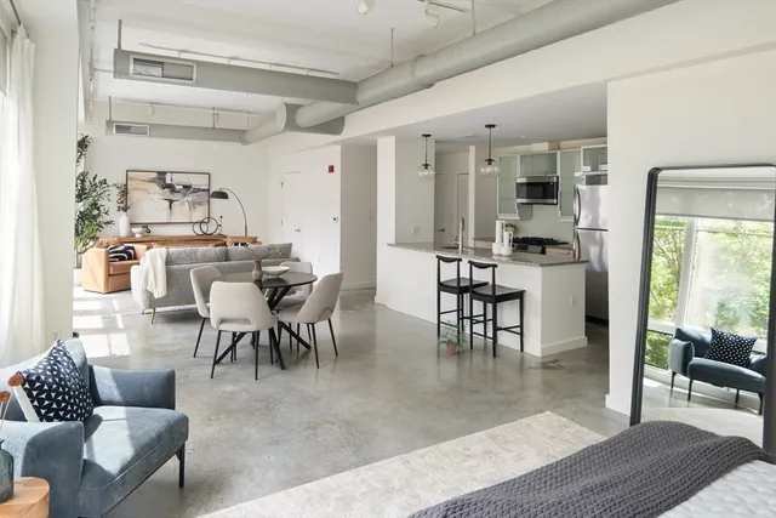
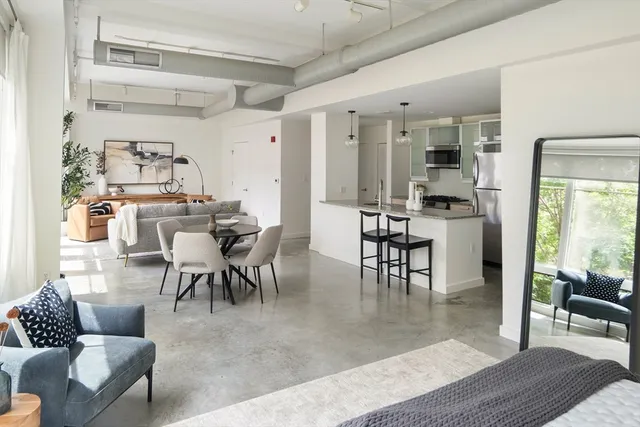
- potted plant (450, 338)
